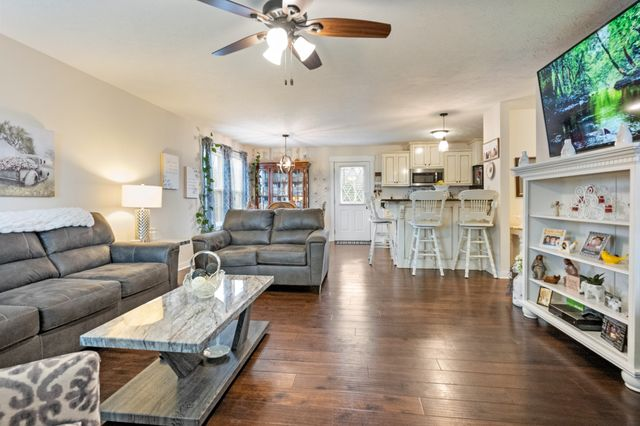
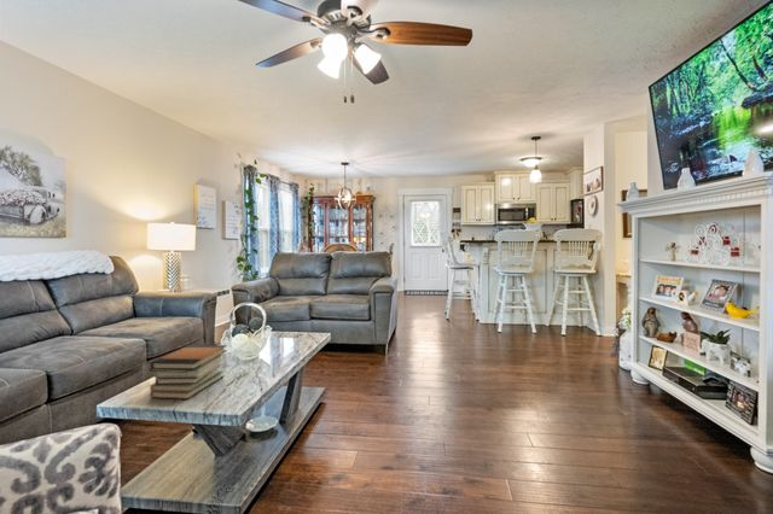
+ book stack (191, 369)
